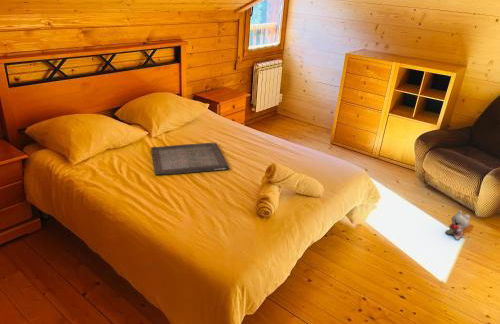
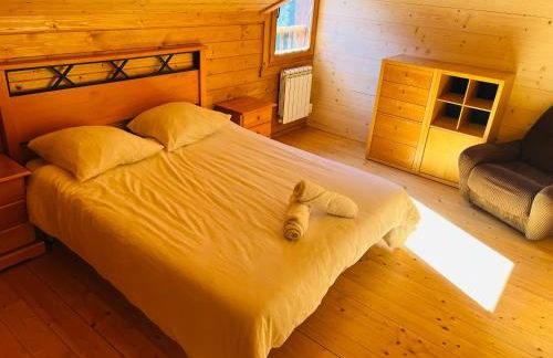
- plush toy (458, 224)
- serving tray (188, 157)
